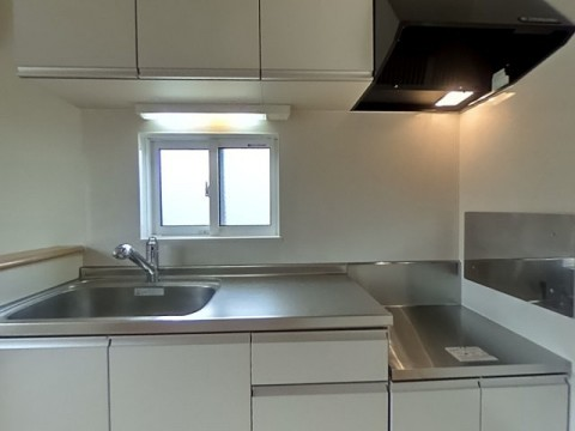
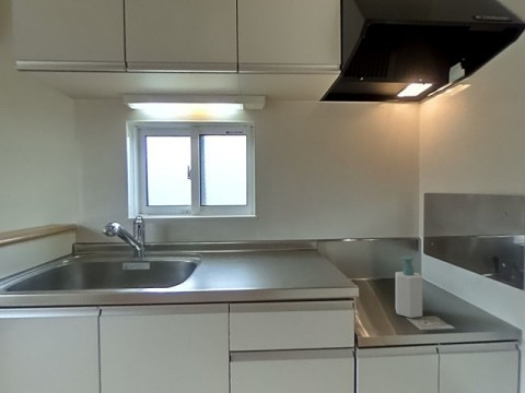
+ soap bottle (408, 285)
